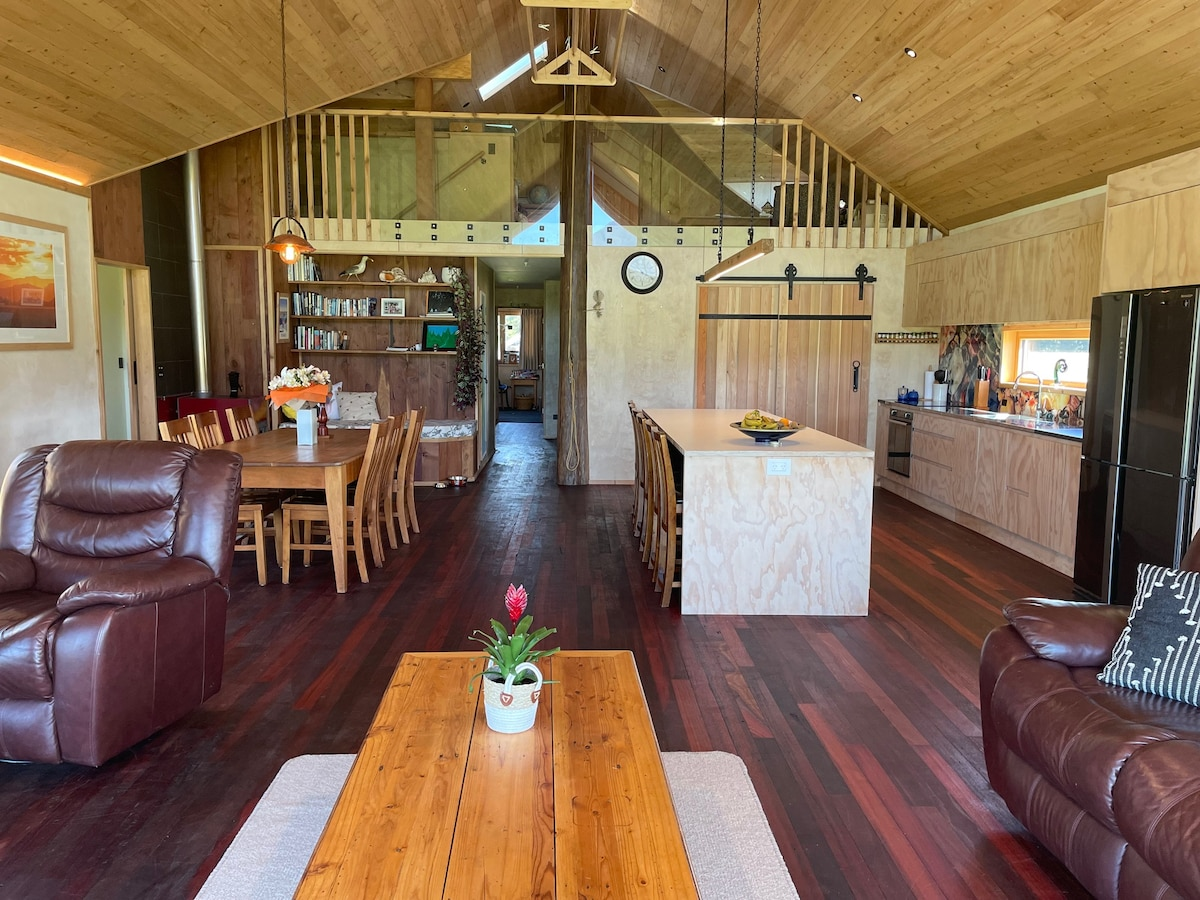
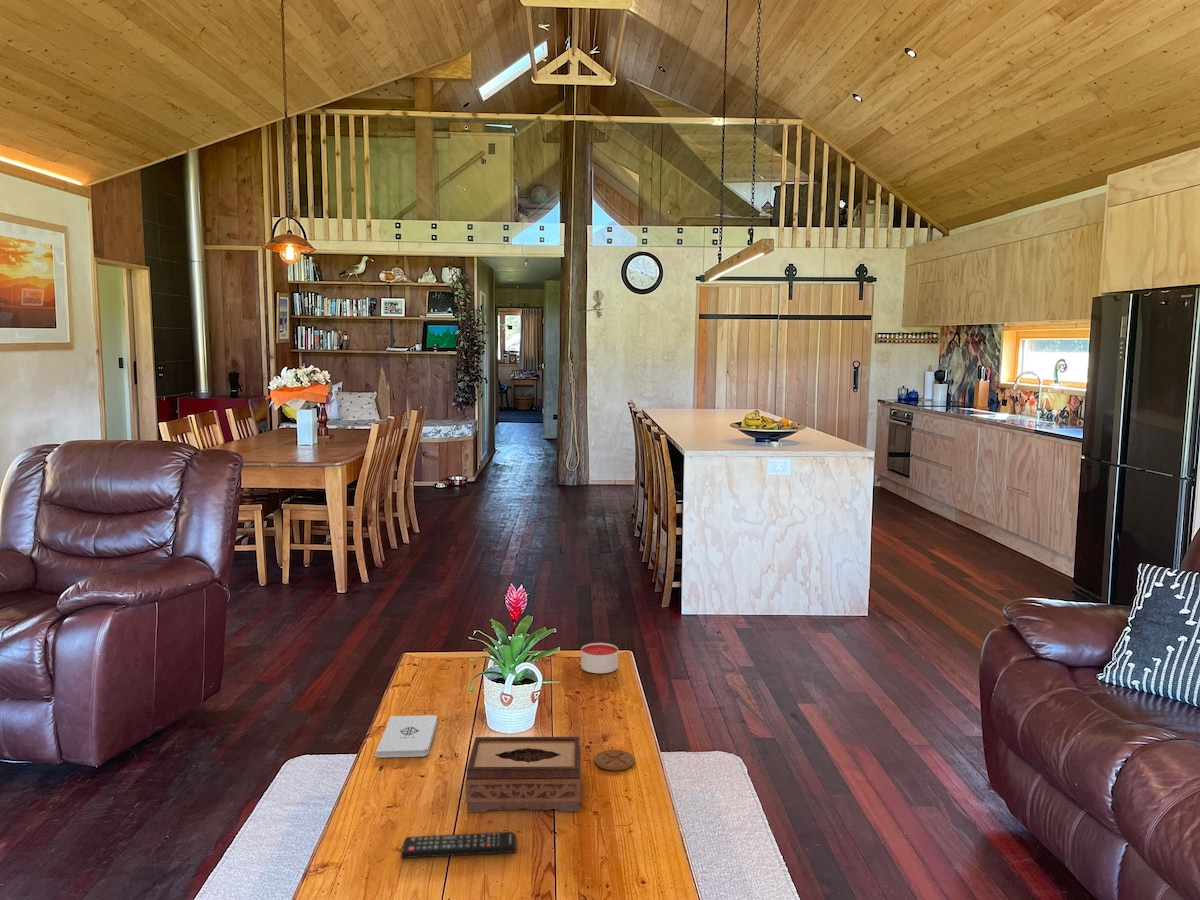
+ coaster (614, 759)
+ tissue box (525, 772)
+ candle (599, 657)
+ notepad (408, 735)
+ remote control (459, 846)
